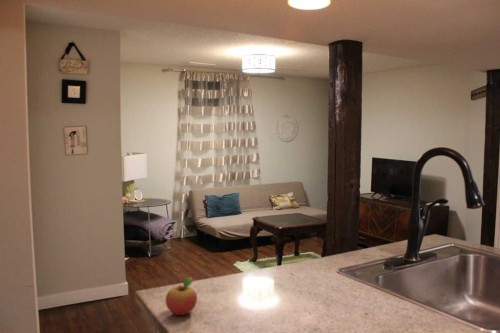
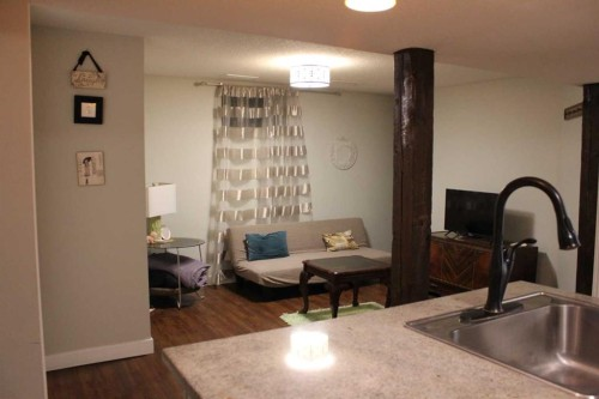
- fruit (181, 296)
